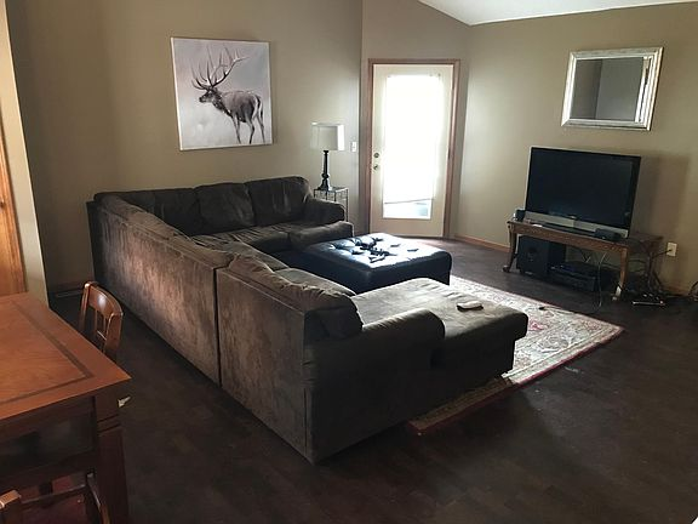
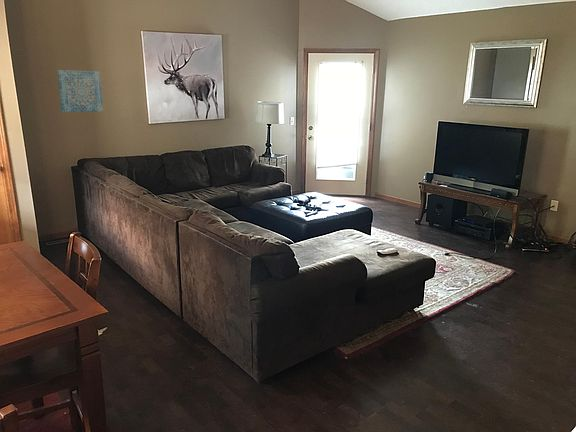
+ wall art (80, 91)
